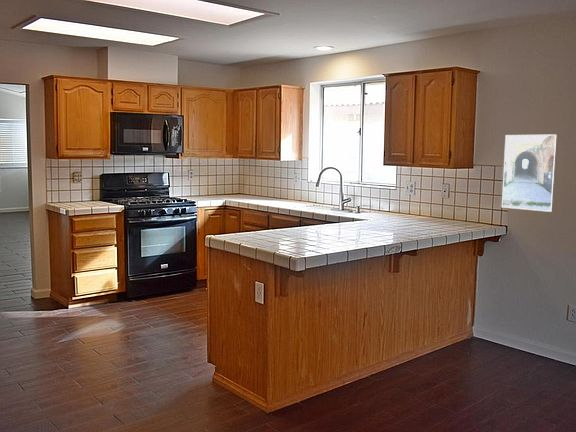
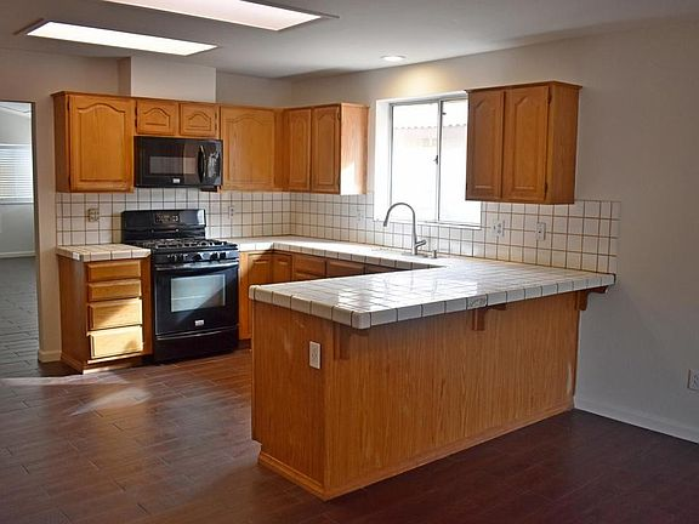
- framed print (528, 172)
